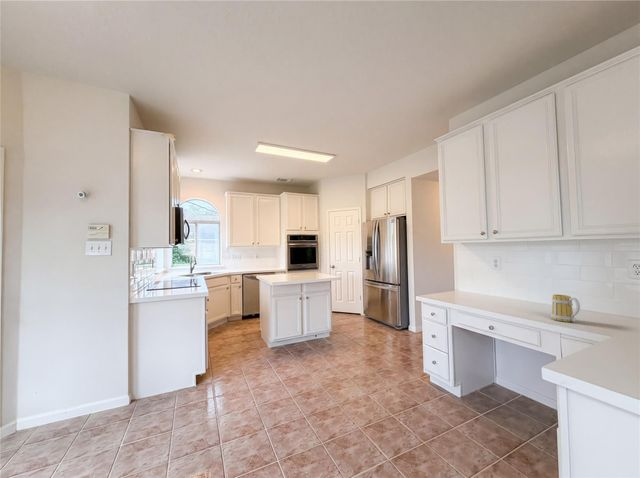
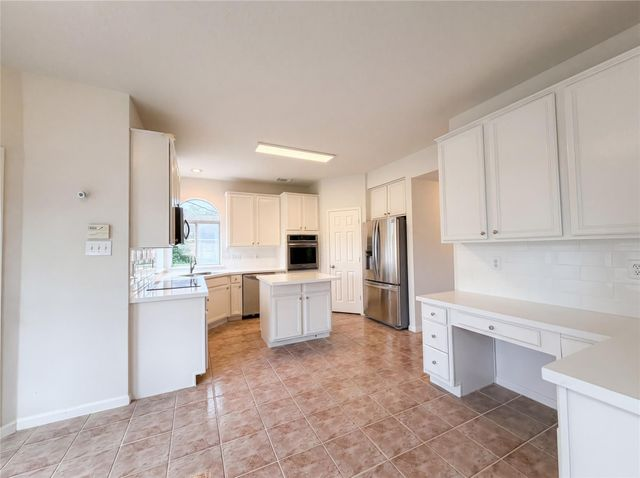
- mug (563, 308)
